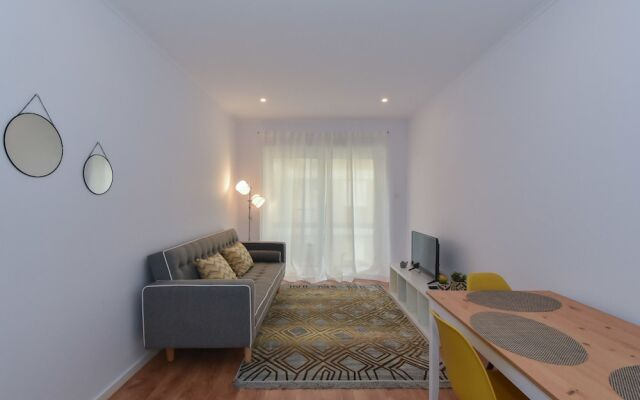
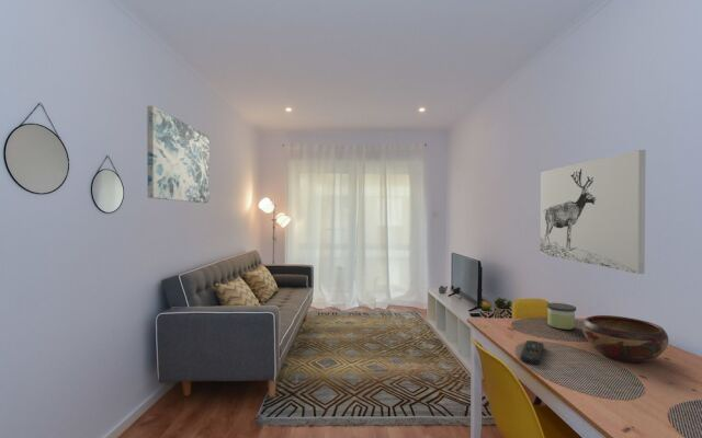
+ candle (561, 315)
+ decorative bowl (622, 338)
+ wall art (581, 212)
+ wall art (182, 162)
+ remote control (532, 350)
